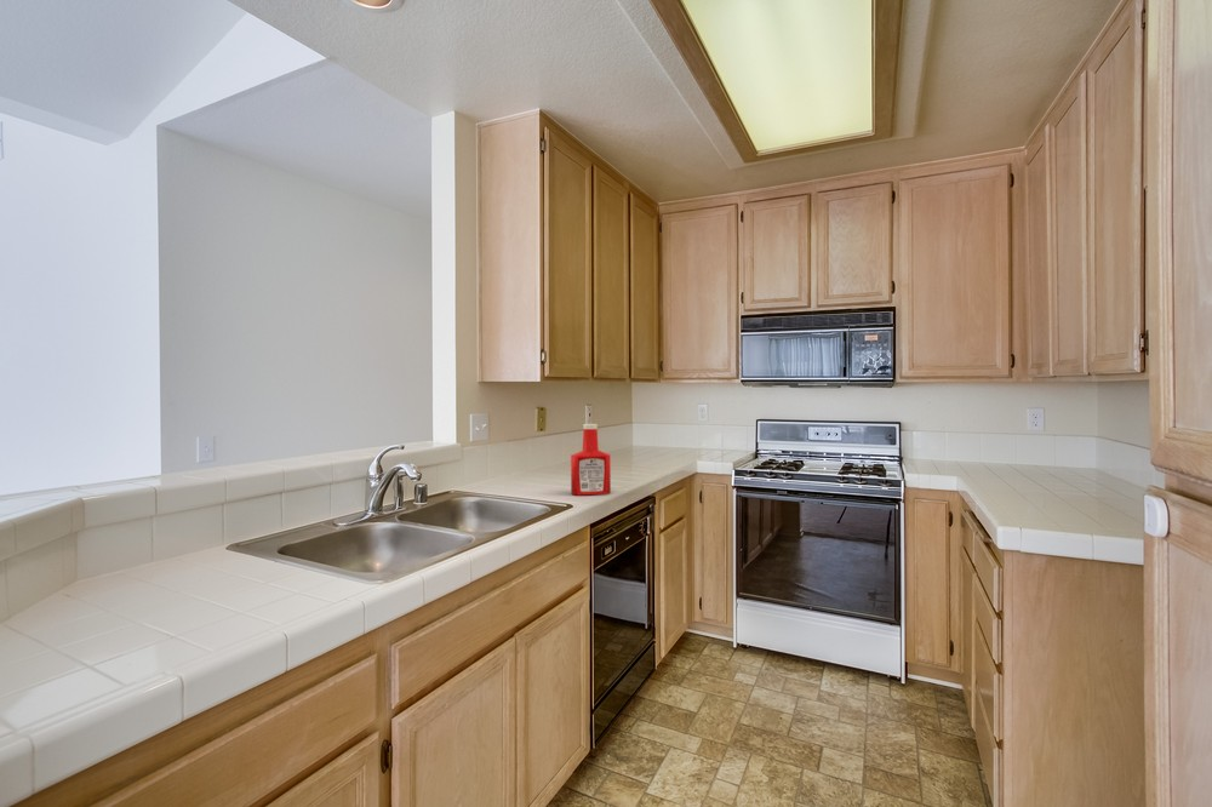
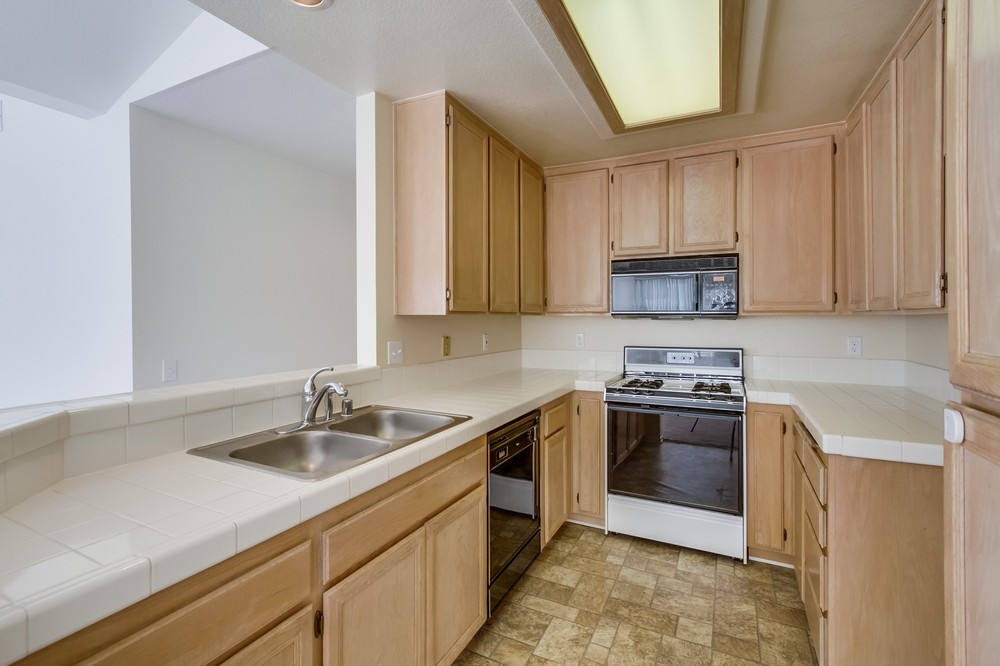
- soap bottle (590, 458)
